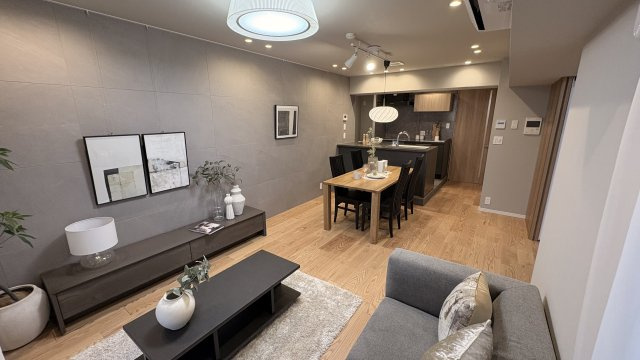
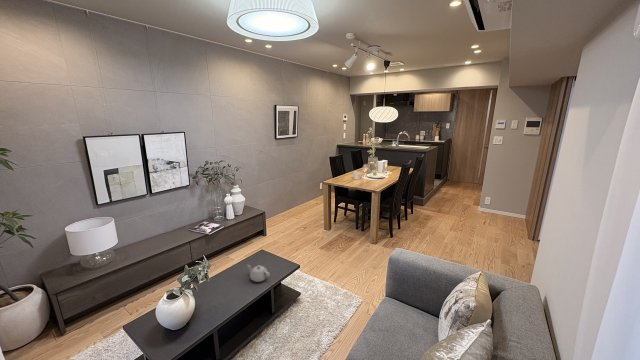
+ teapot (258, 271)
